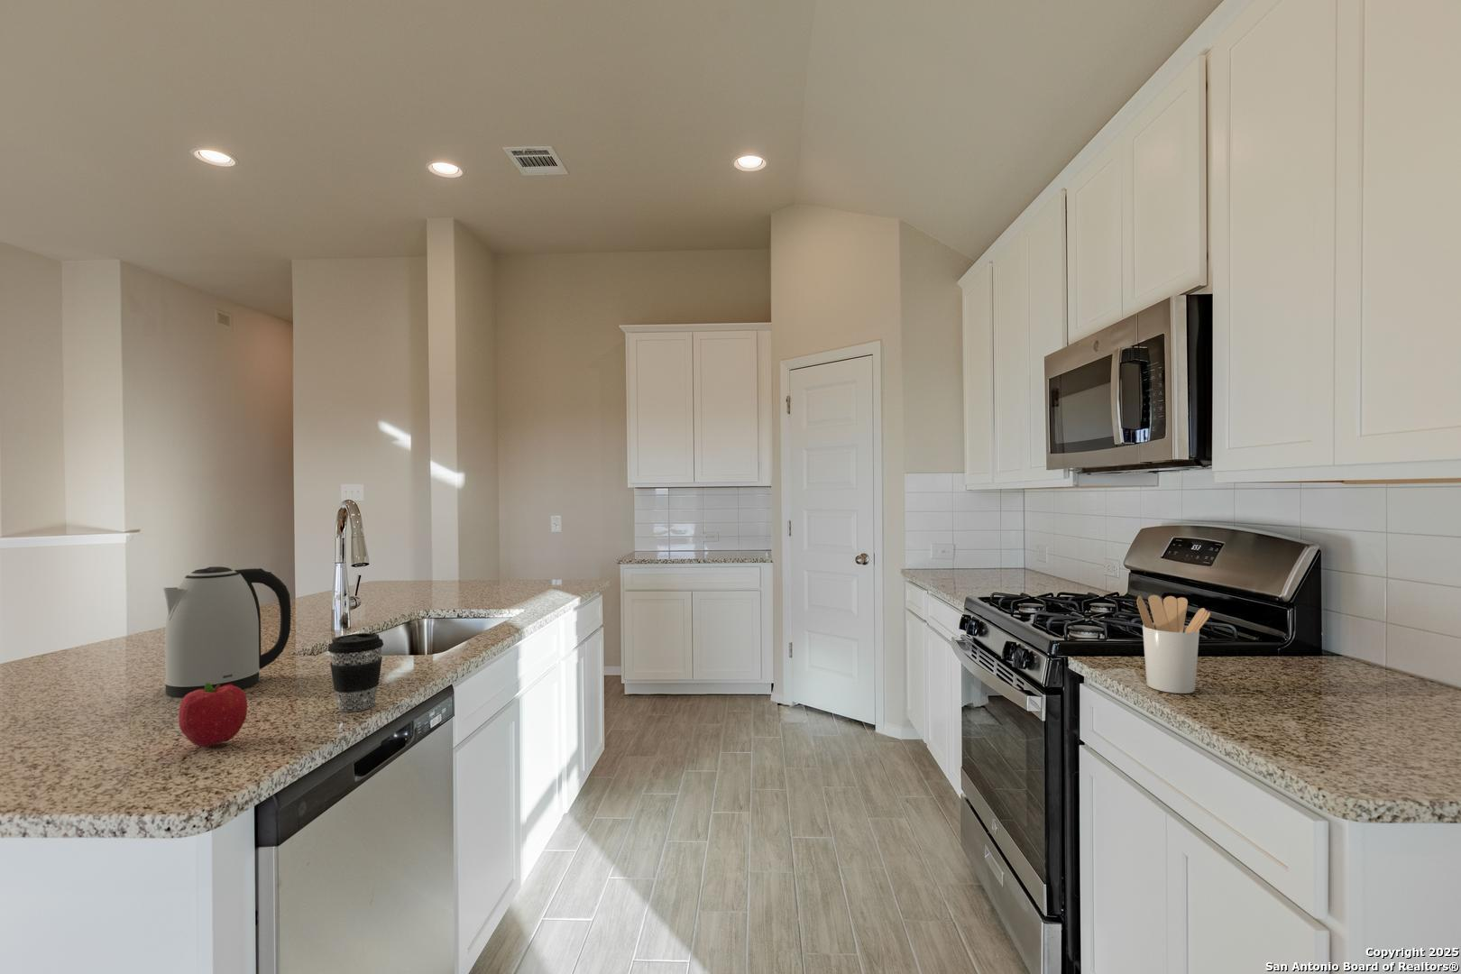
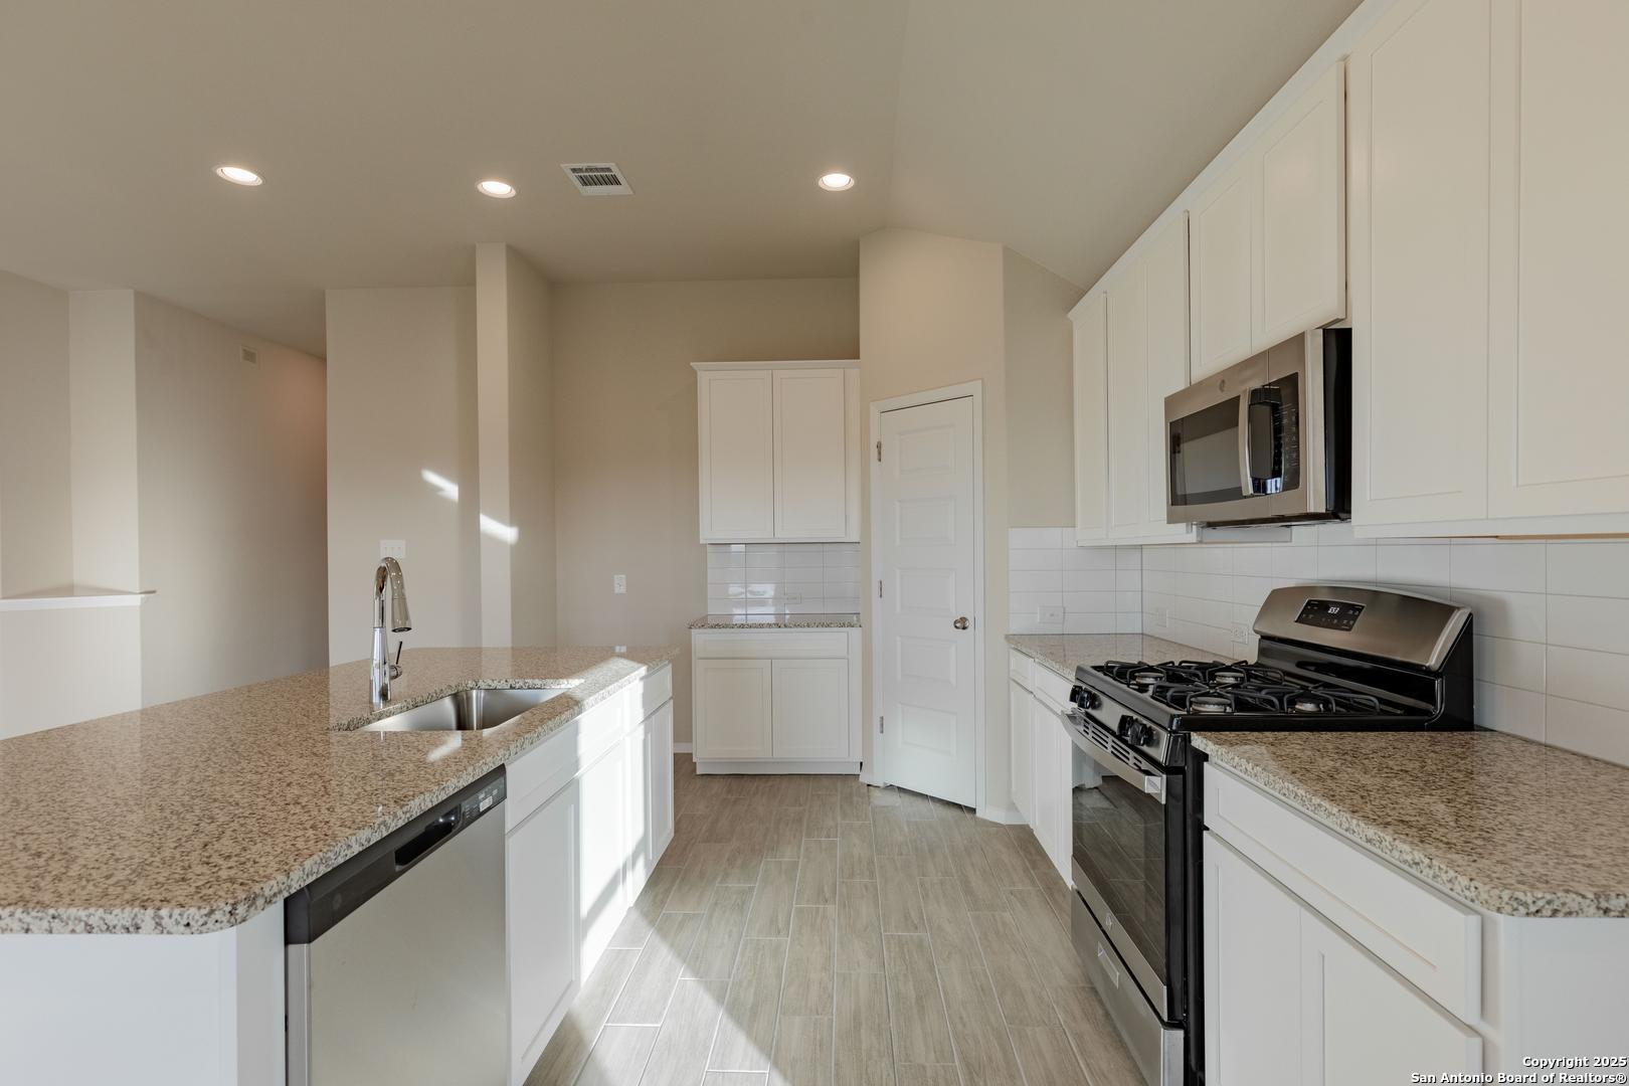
- utensil holder (1169, 640)
- fruit (214, 712)
- coffee cup (357, 672)
- kettle (230, 624)
